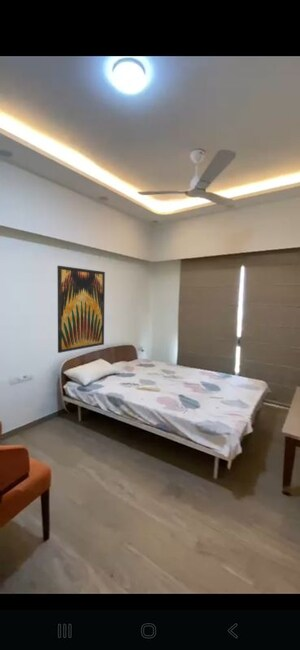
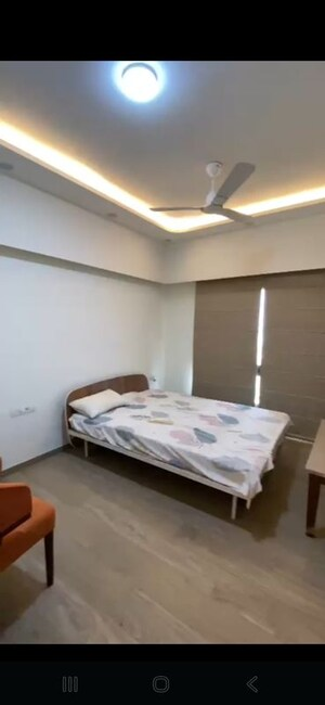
- wall art (83, 309)
